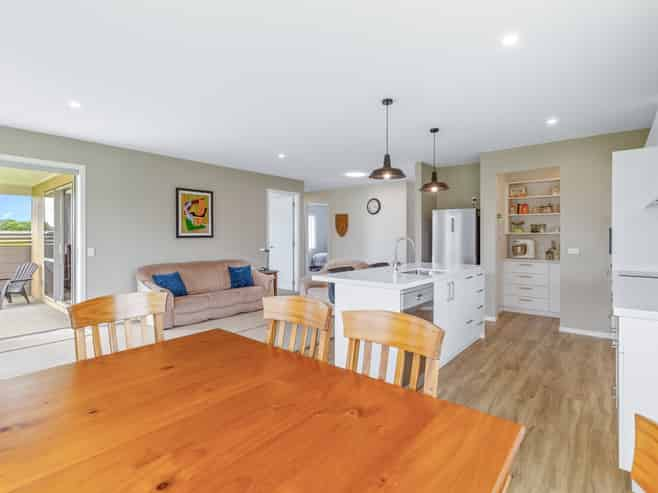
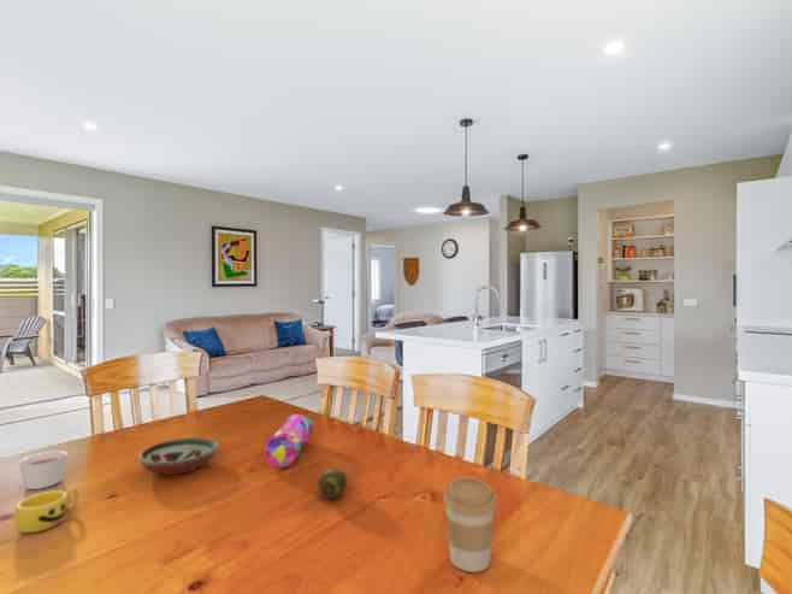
+ cup (49, 508)
+ candle (43, 470)
+ fruit (332, 483)
+ decorative bowl (179, 458)
+ pencil case (290, 437)
+ coffee cup (469, 522)
